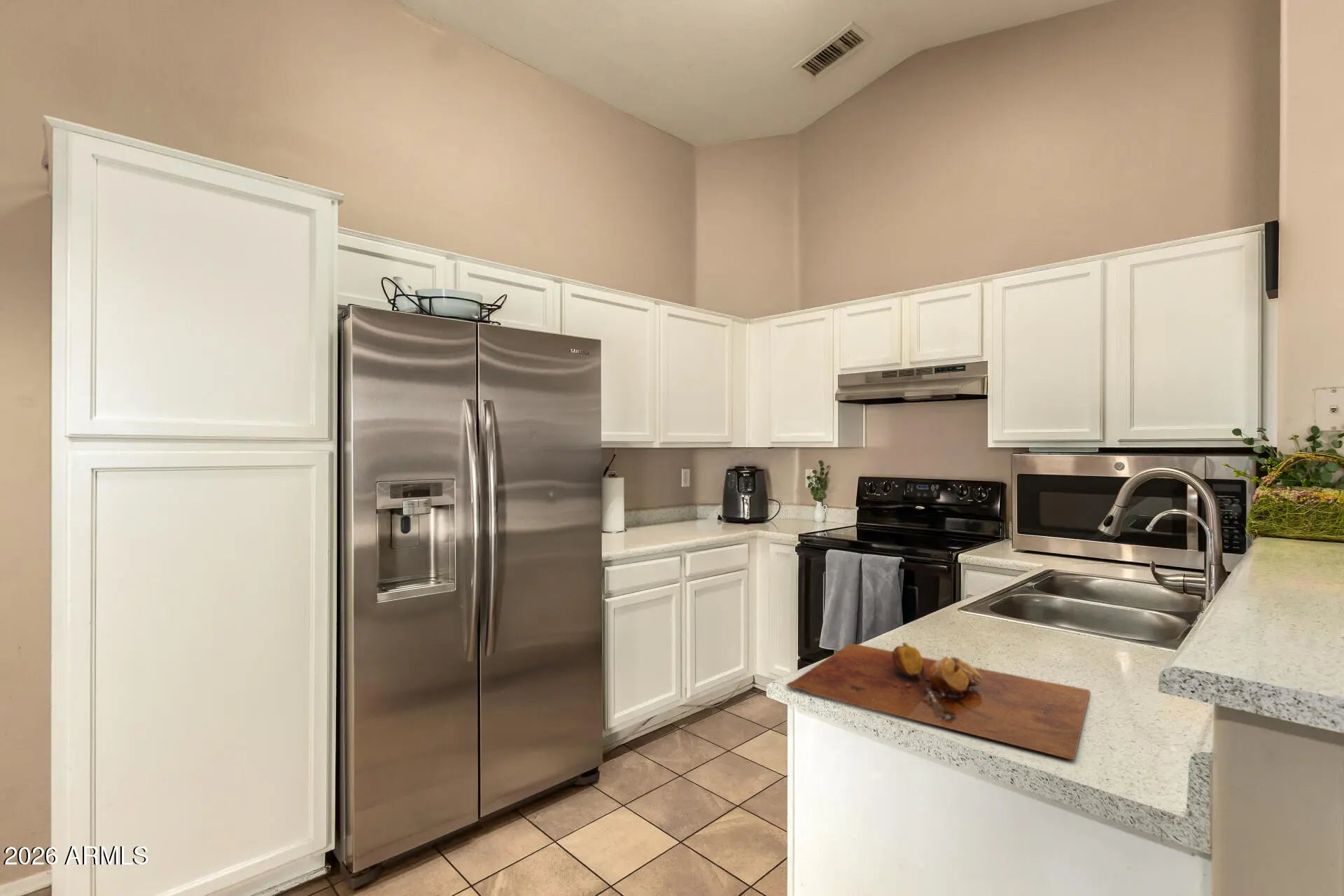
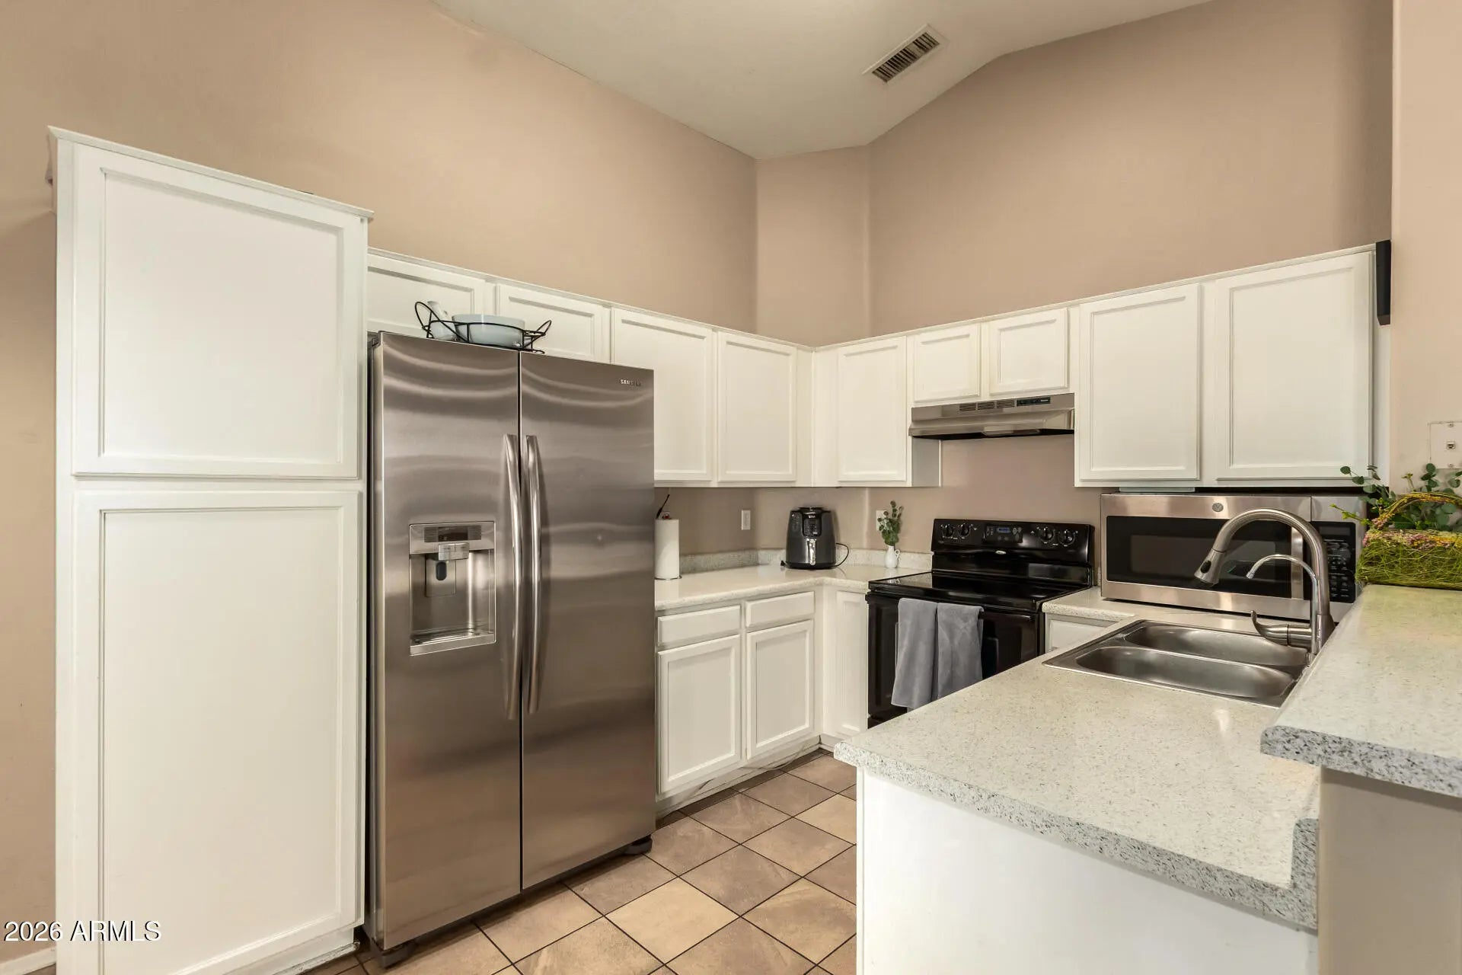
- cutting board (937, 673)
